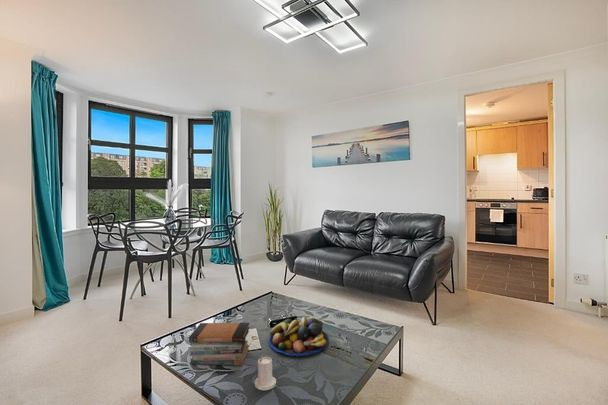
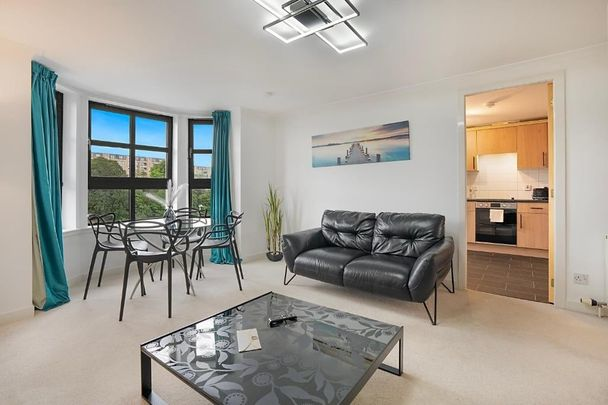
- fruit bowl (298, 329)
- book stack (220, 343)
- candle (265, 370)
